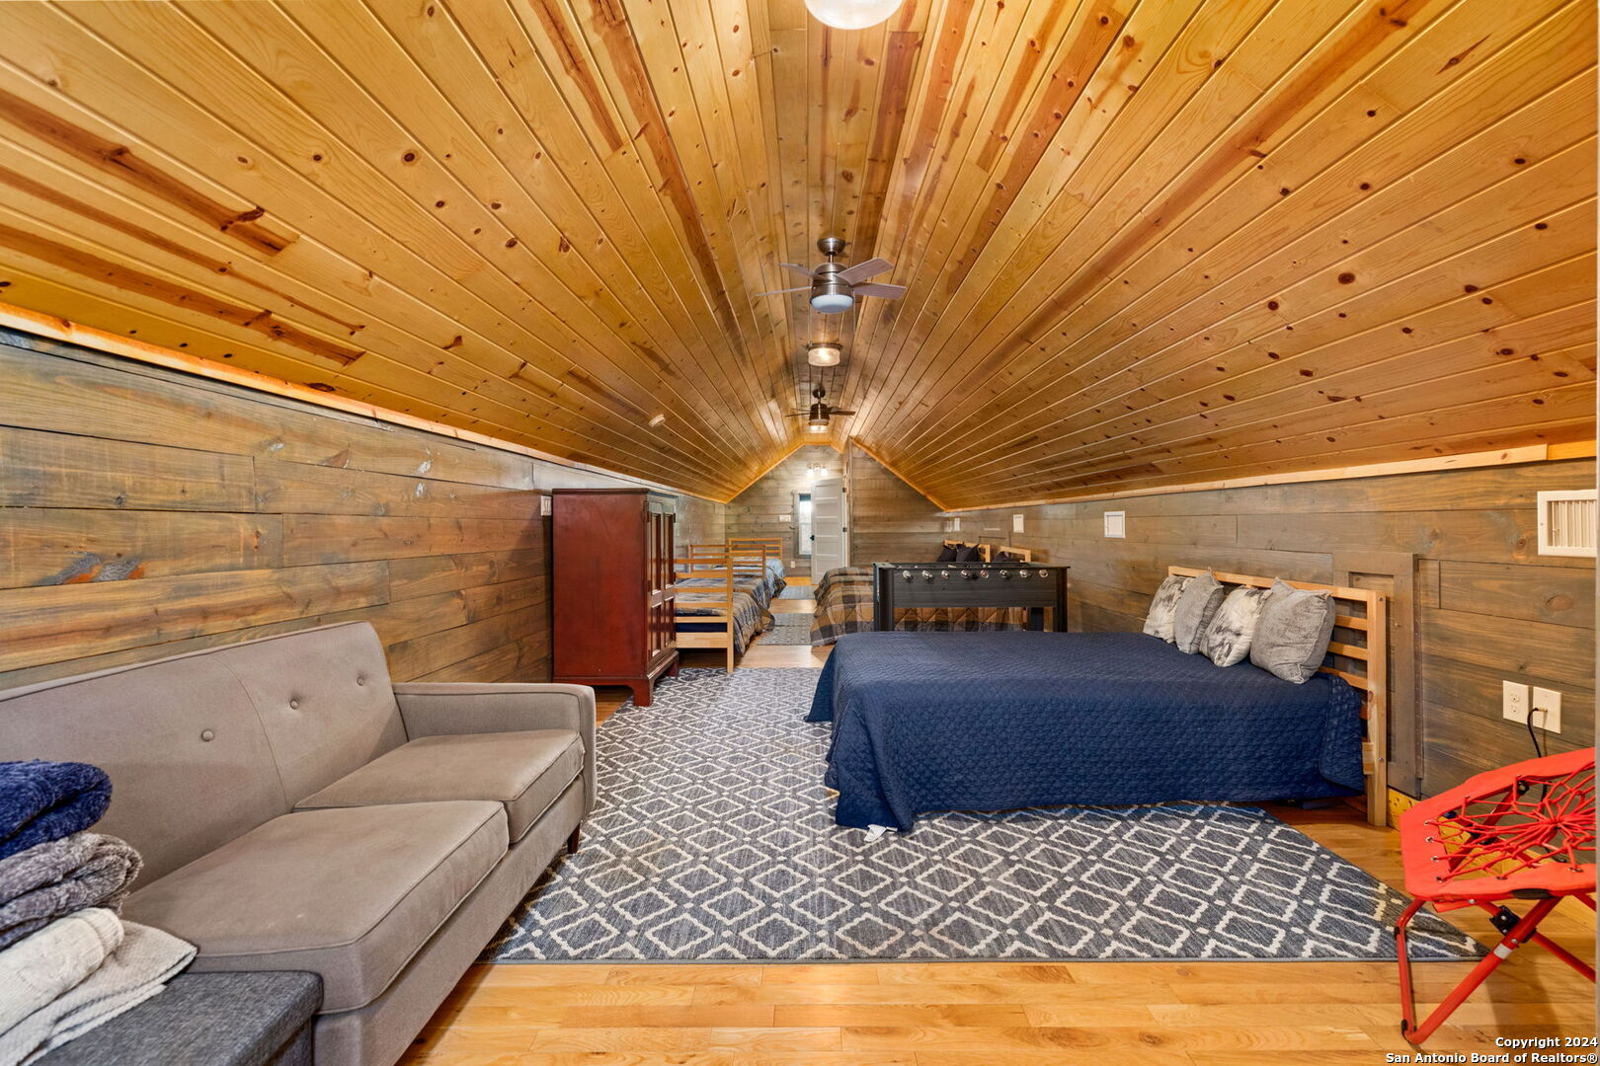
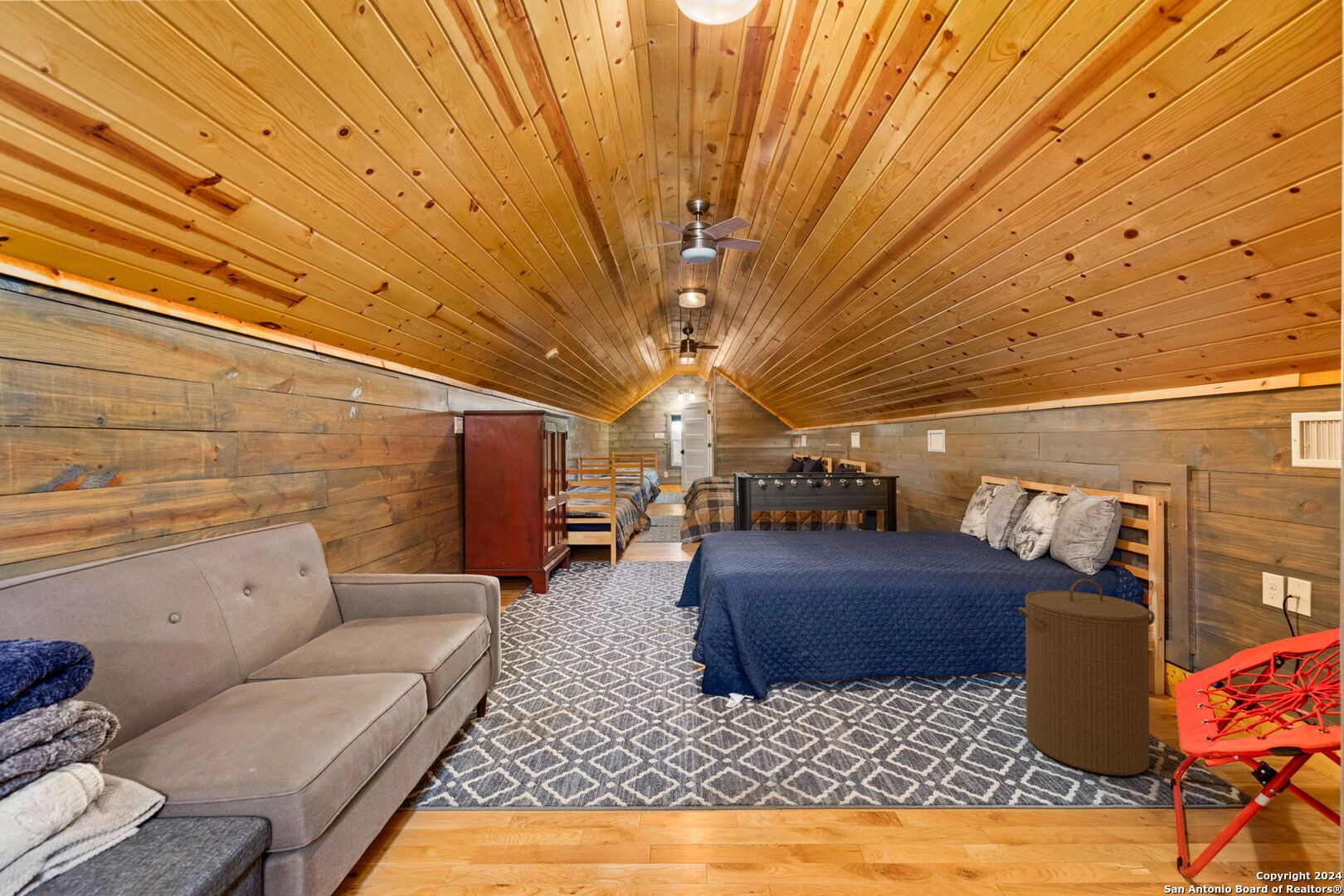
+ laundry hamper (1083, 663)
